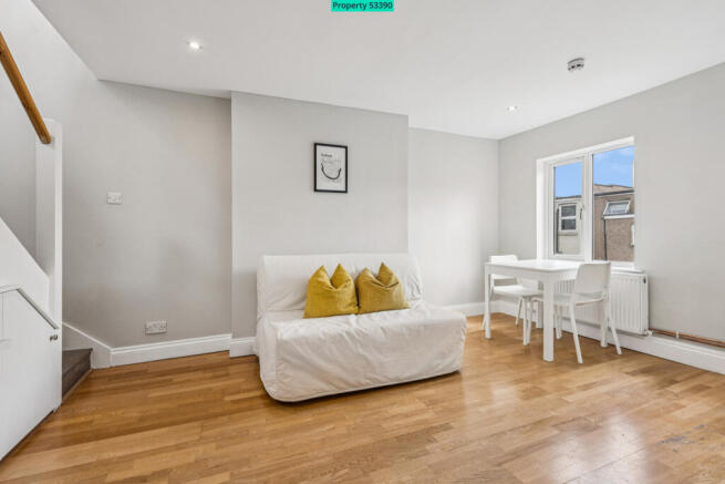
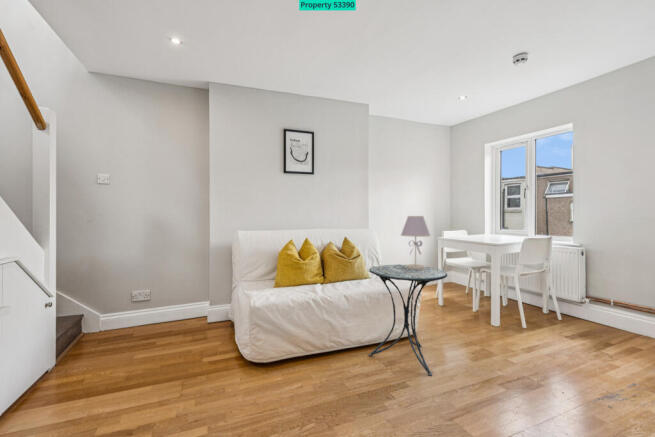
+ side table (407, 313)
+ table lamp (415, 241)
